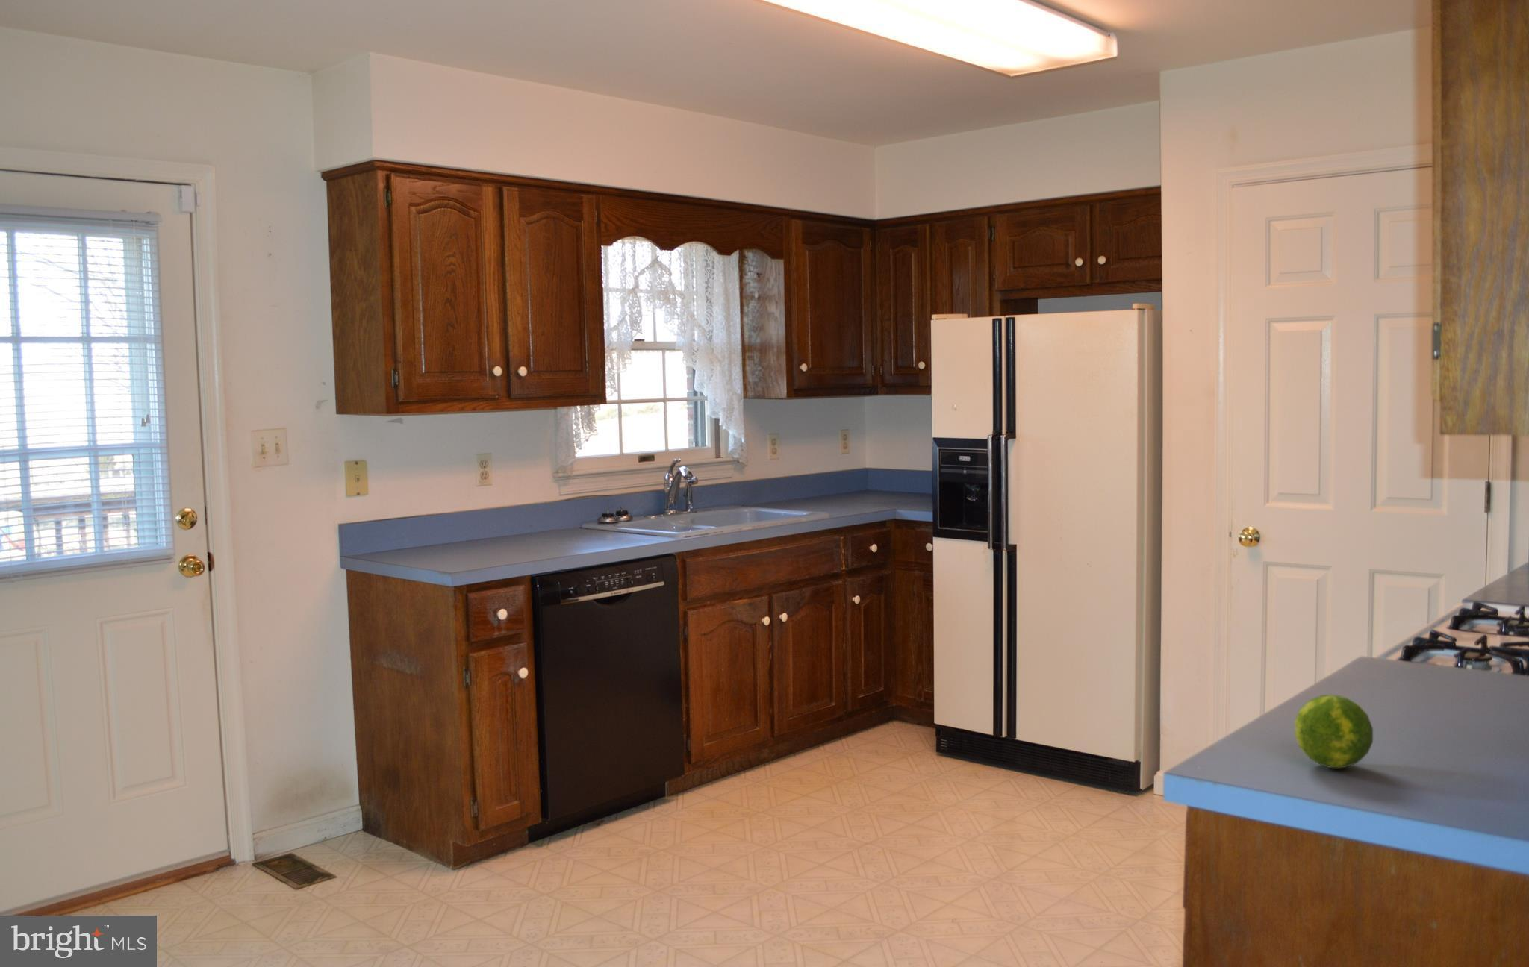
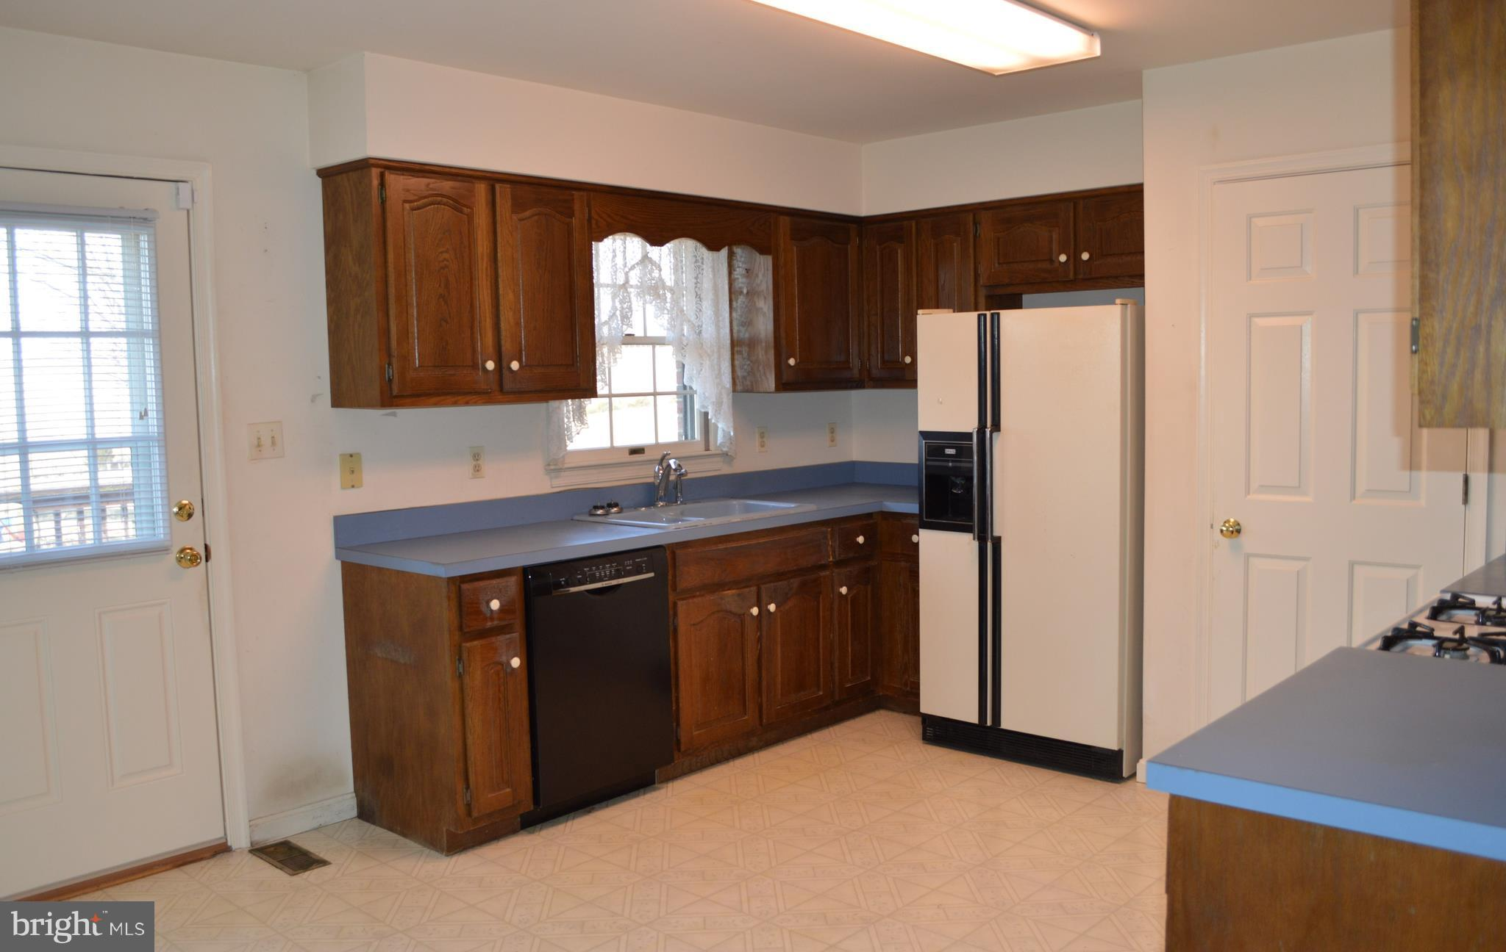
- fruit (1333, 731)
